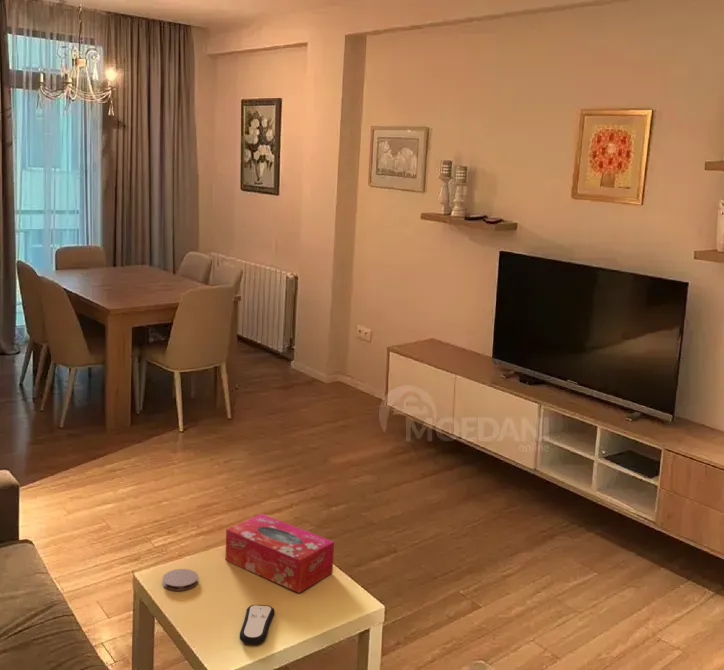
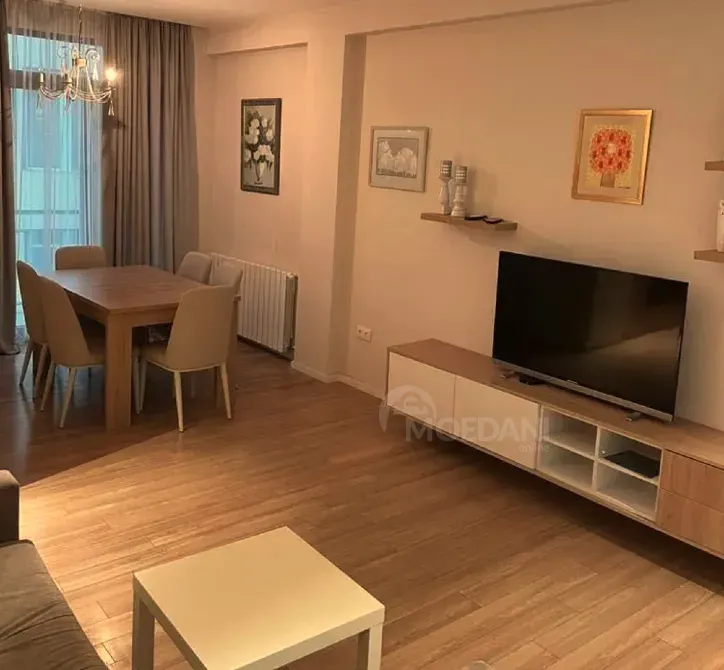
- tissue box (279, 551)
- remote control (256, 623)
- coaster (180, 579)
